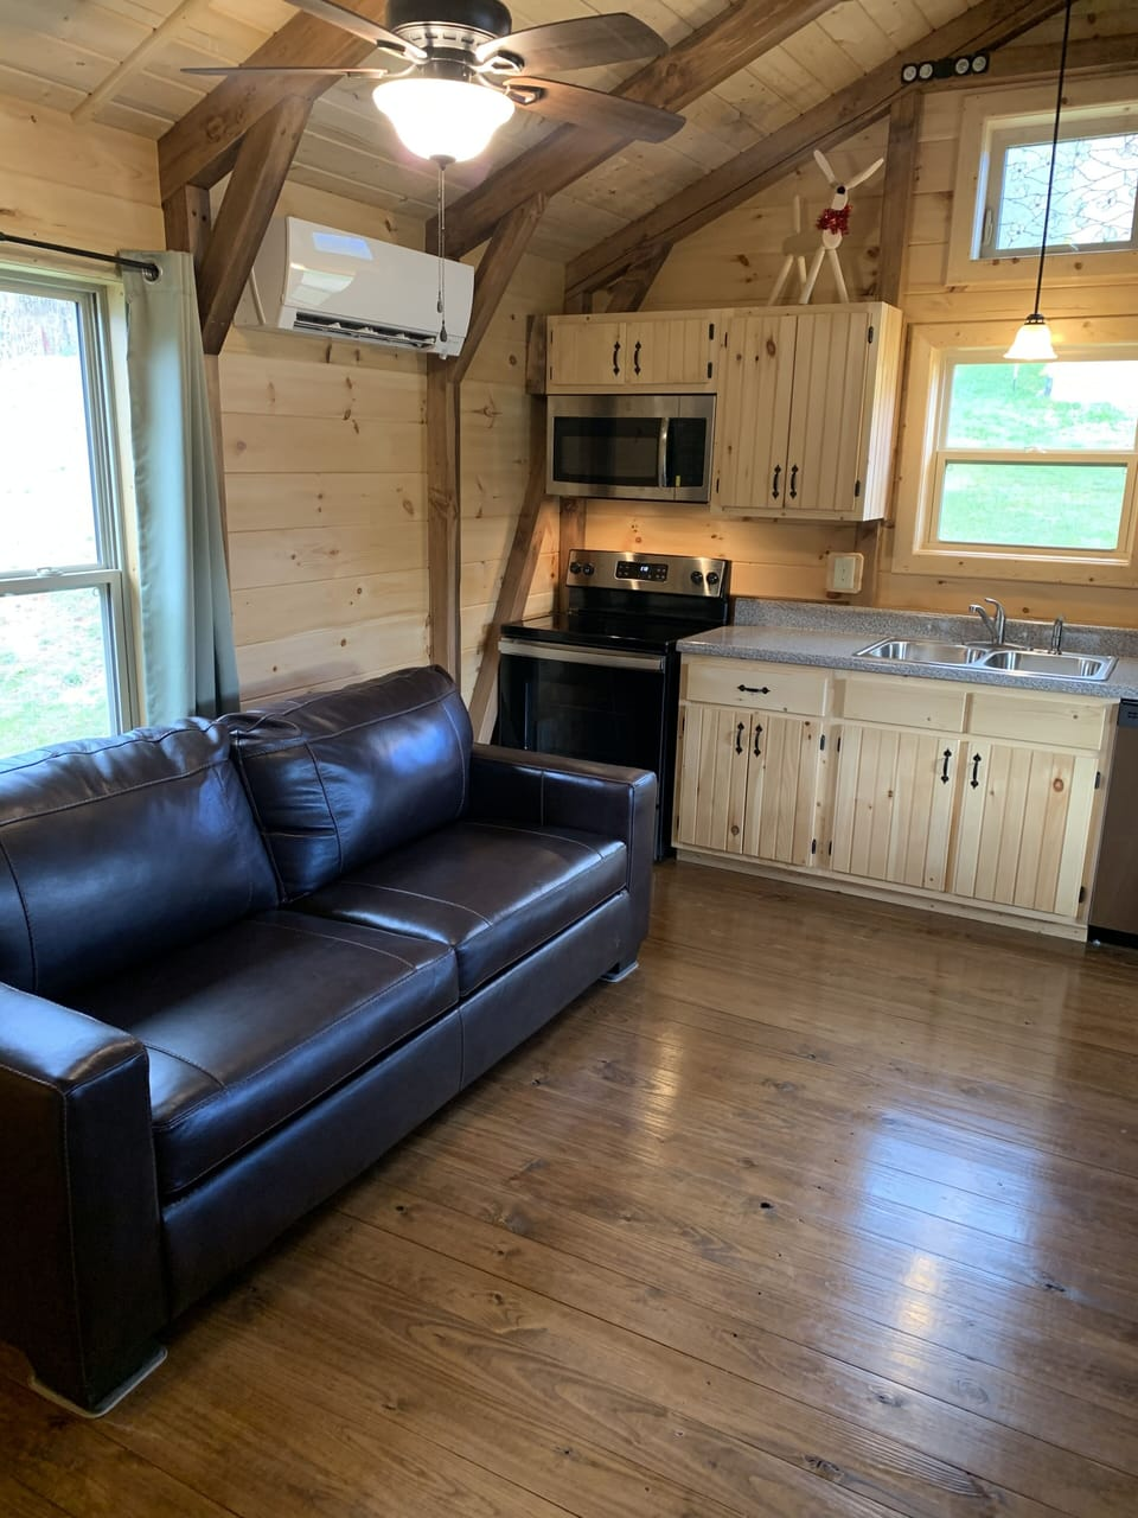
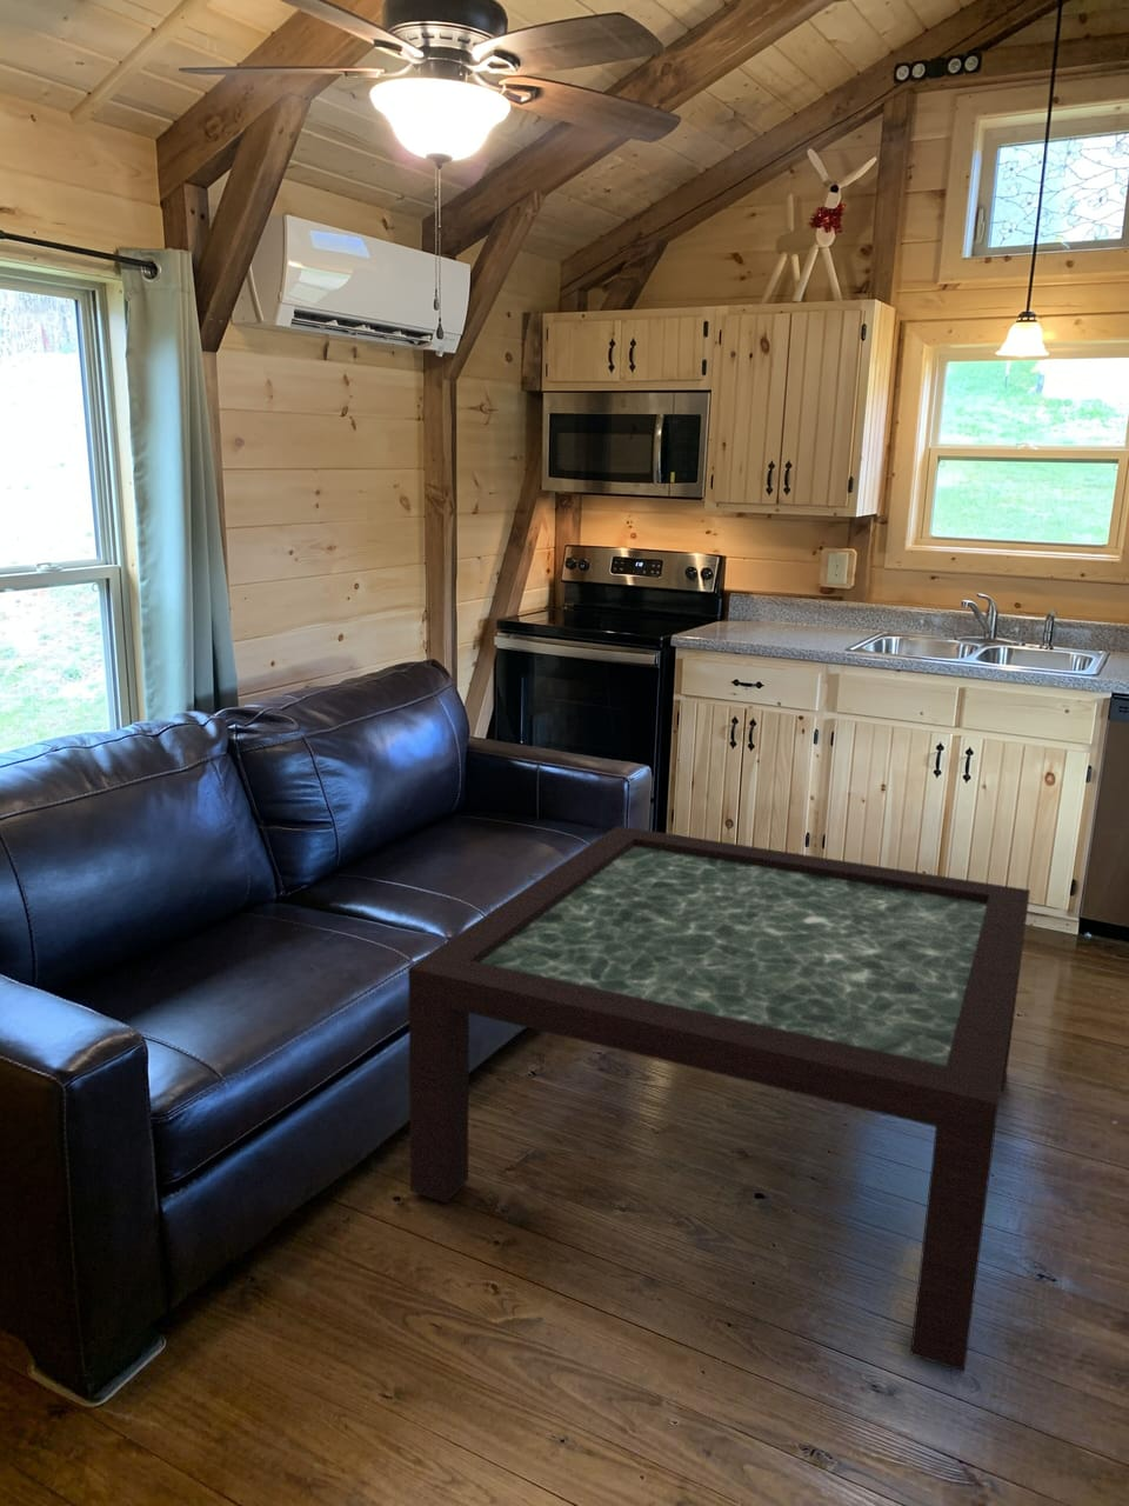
+ coffee table (746, 1028)
